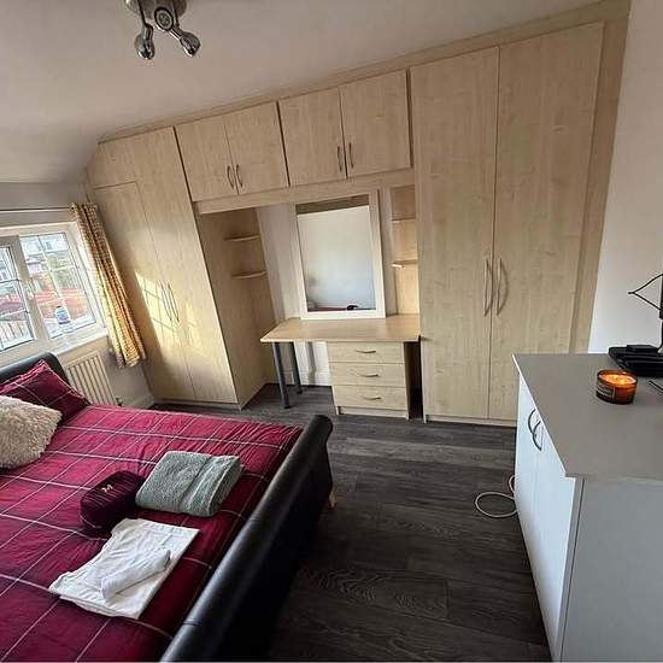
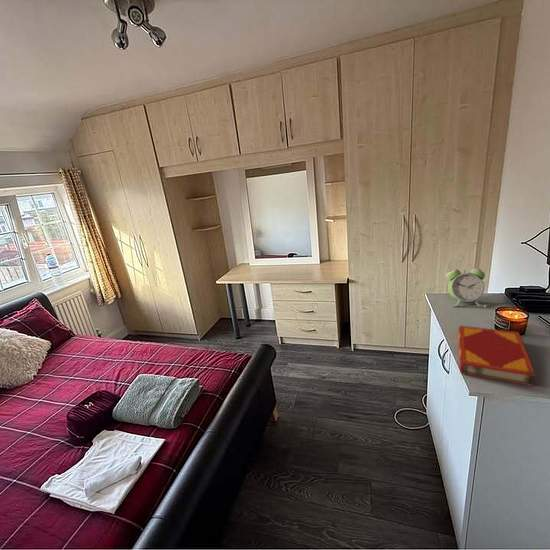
+ alarm clock (465, 284)
+ hardback book (491, 351)
